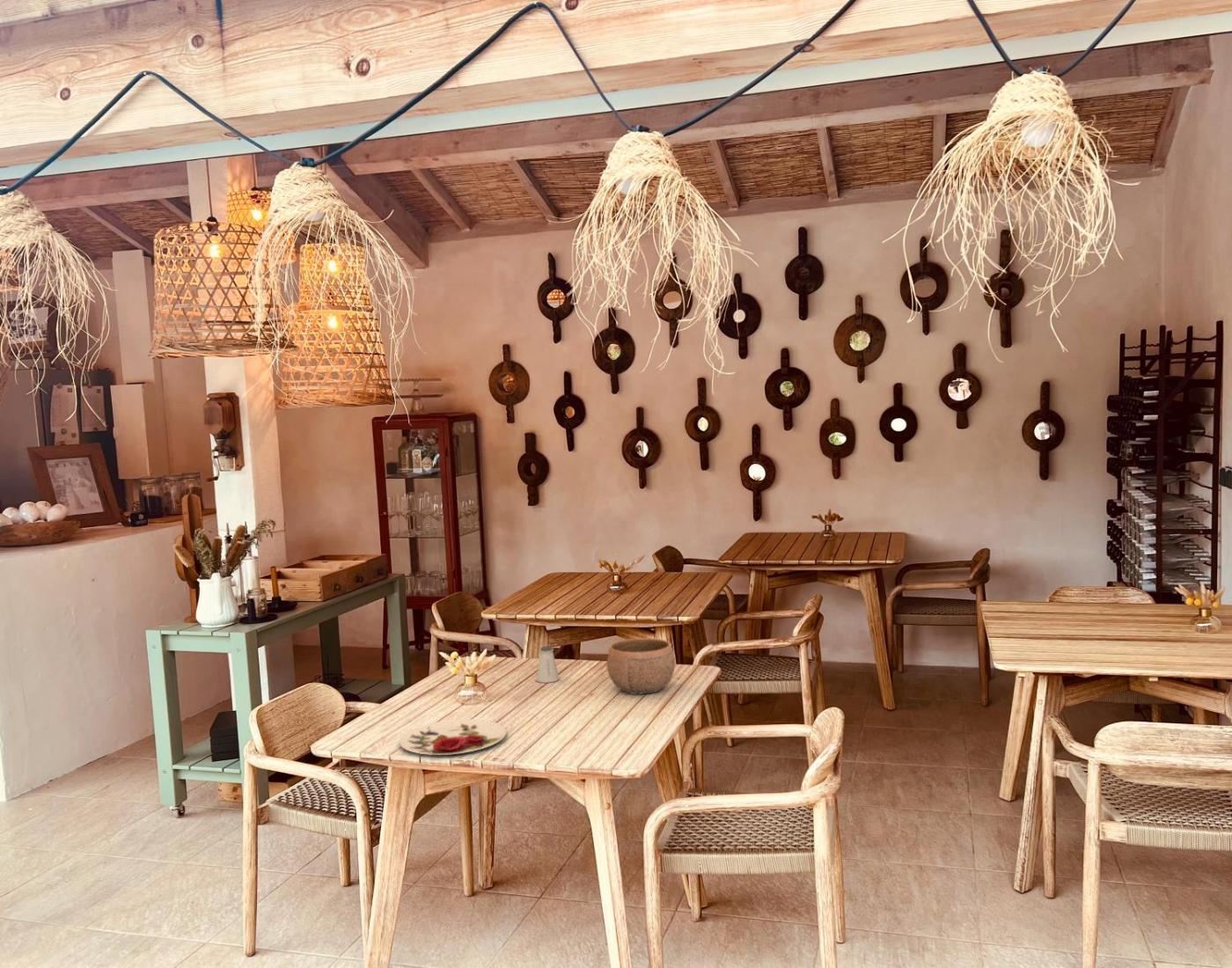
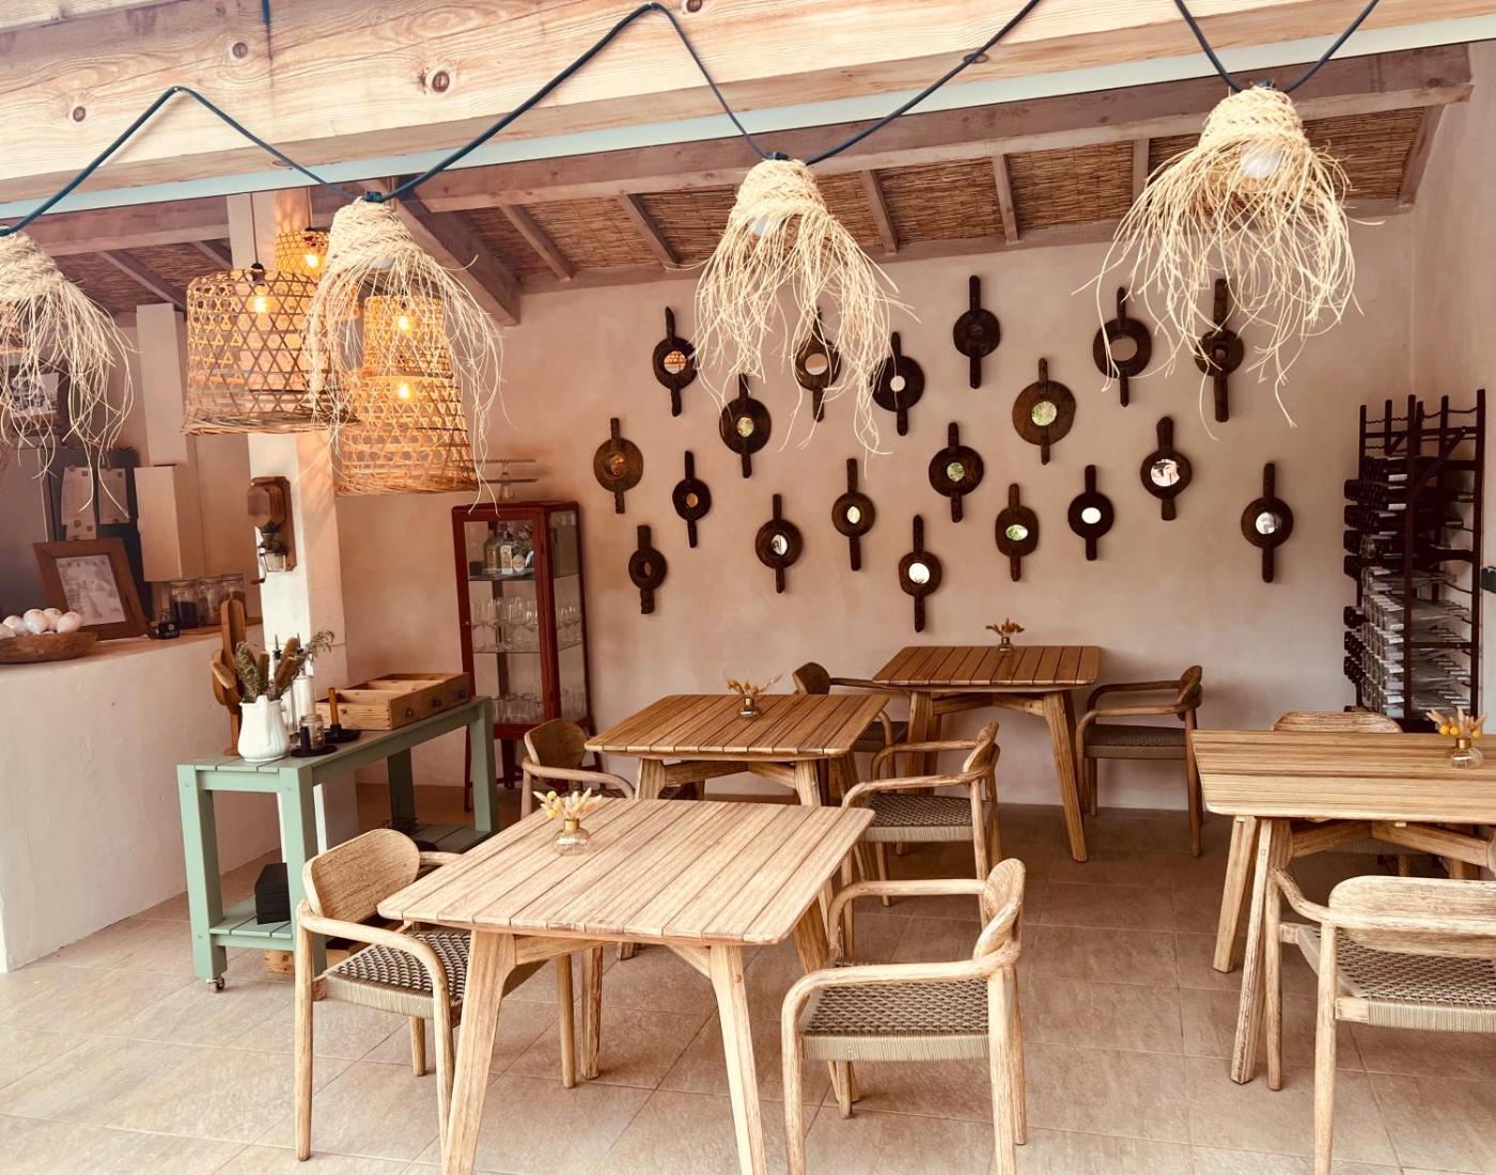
- plate (453, 735)
- saltshaker (546, 663)
- bowl (641, 666)
